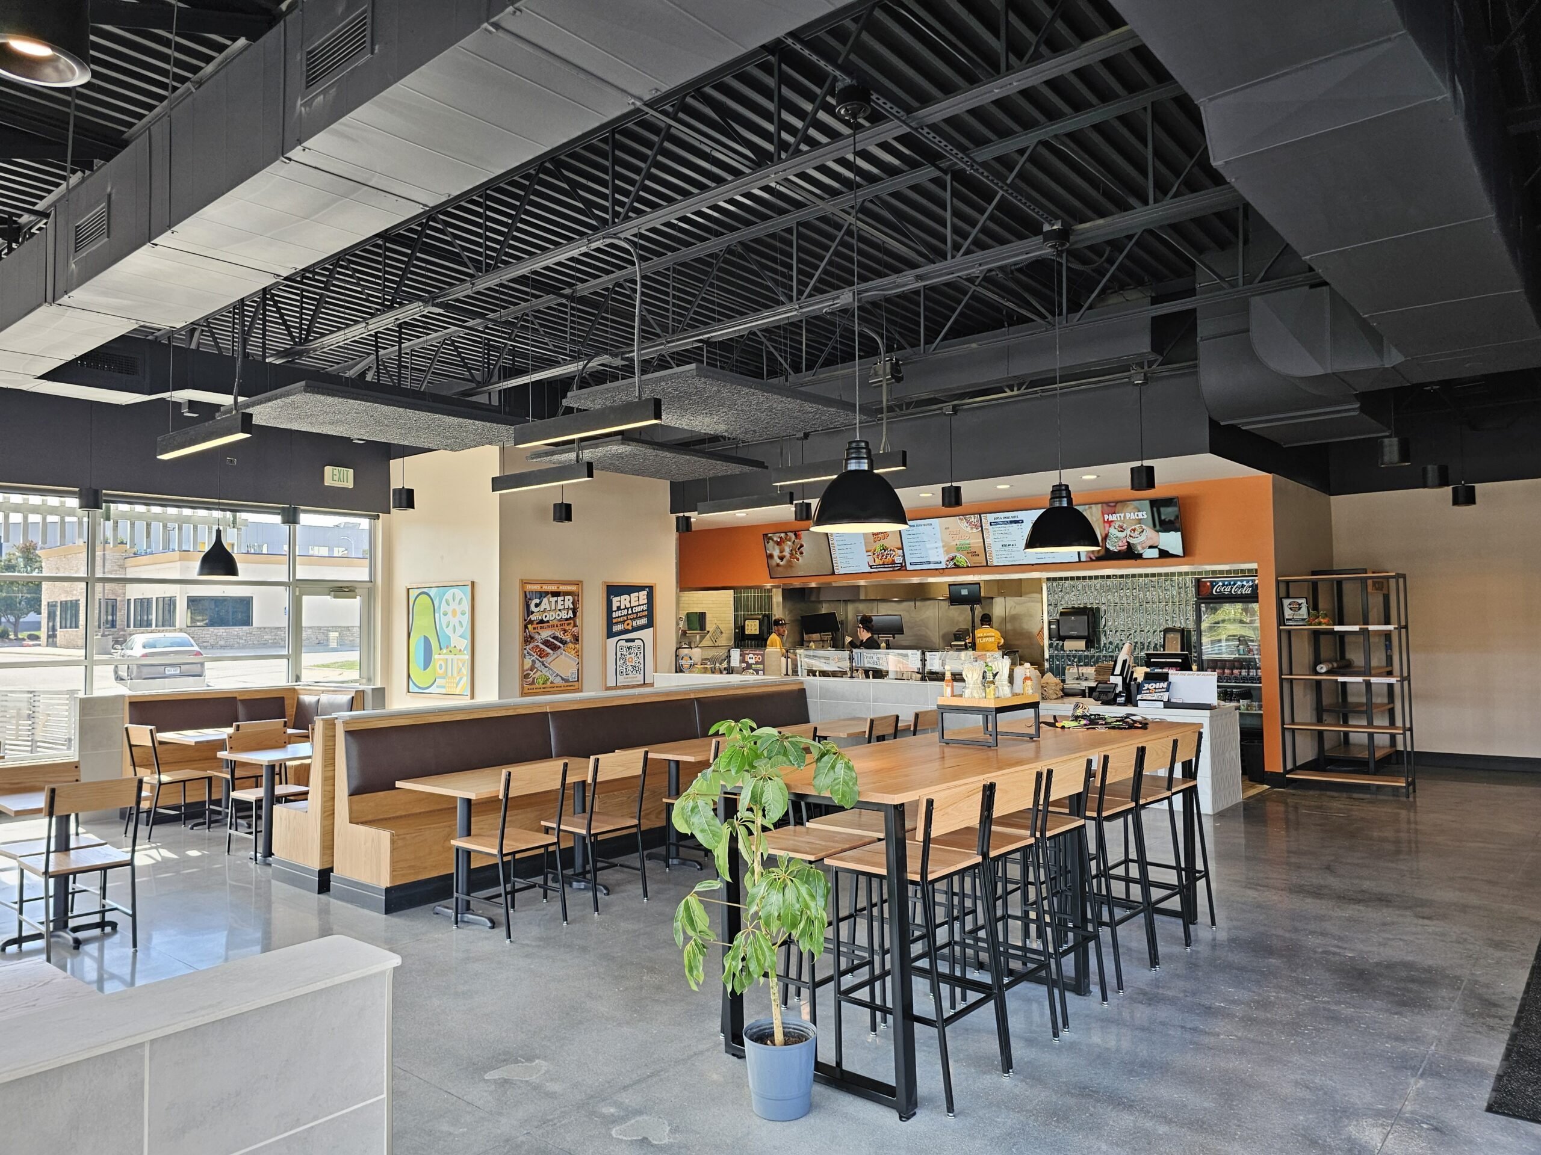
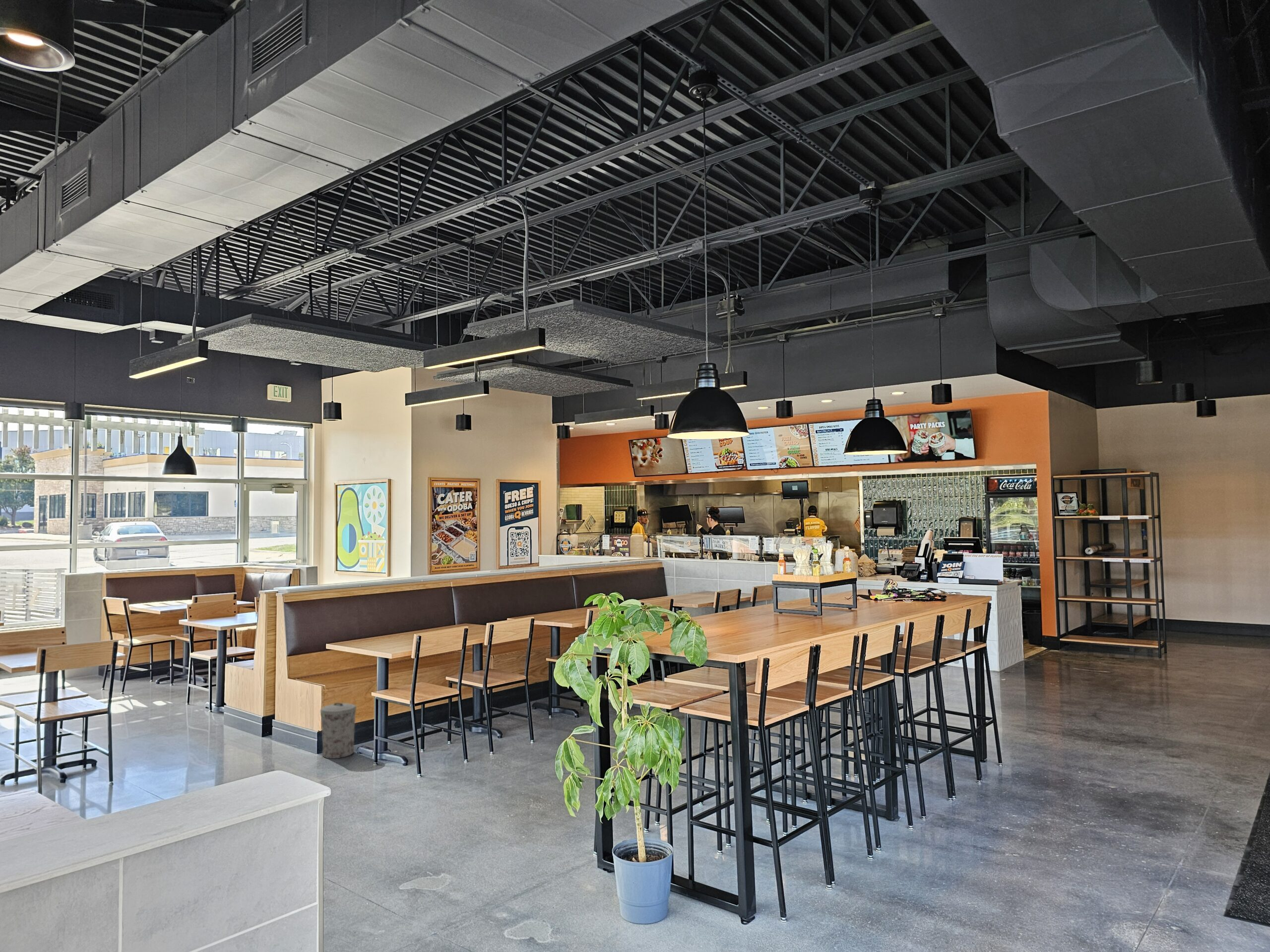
+ trash can (338, 728)
